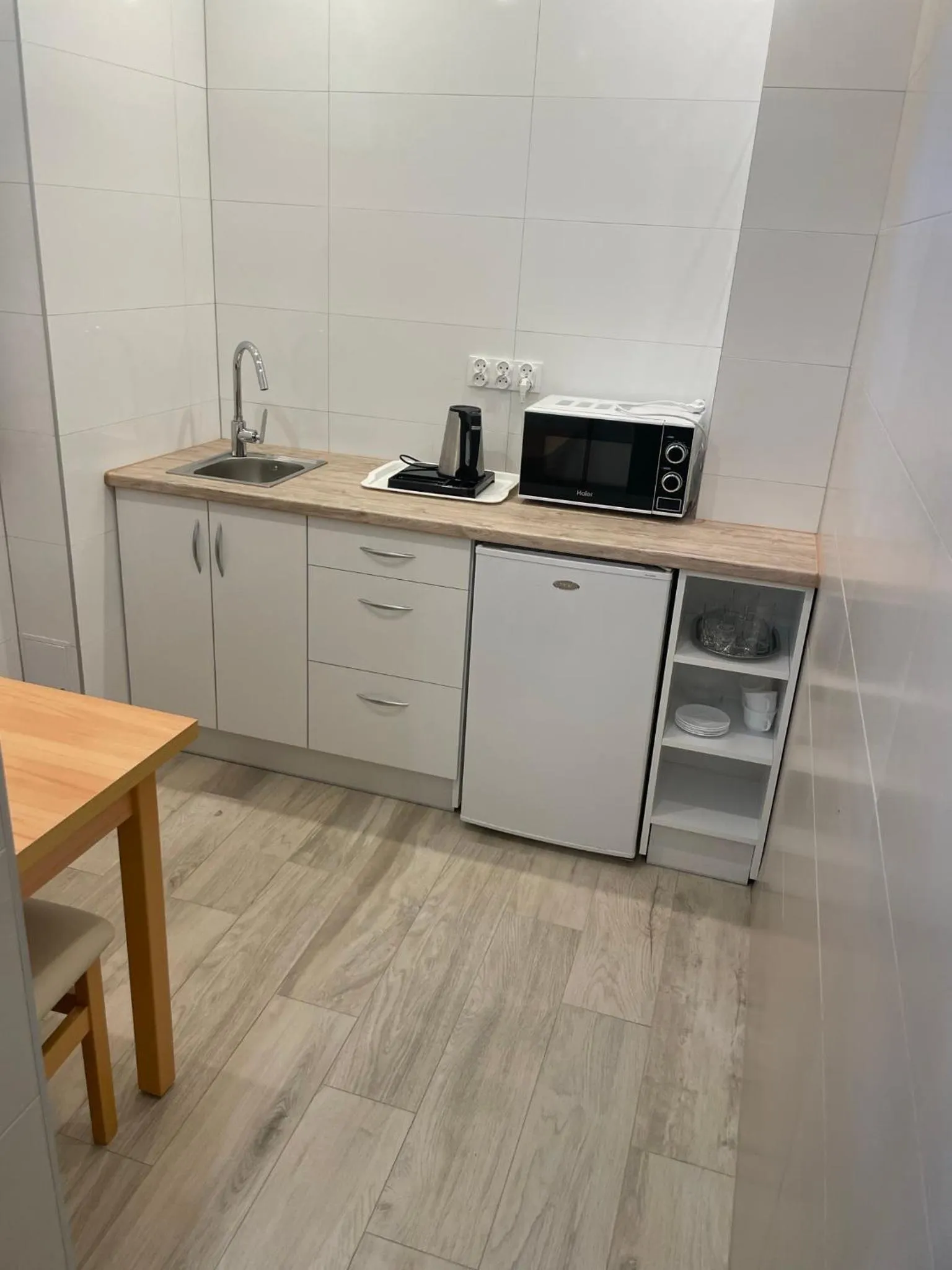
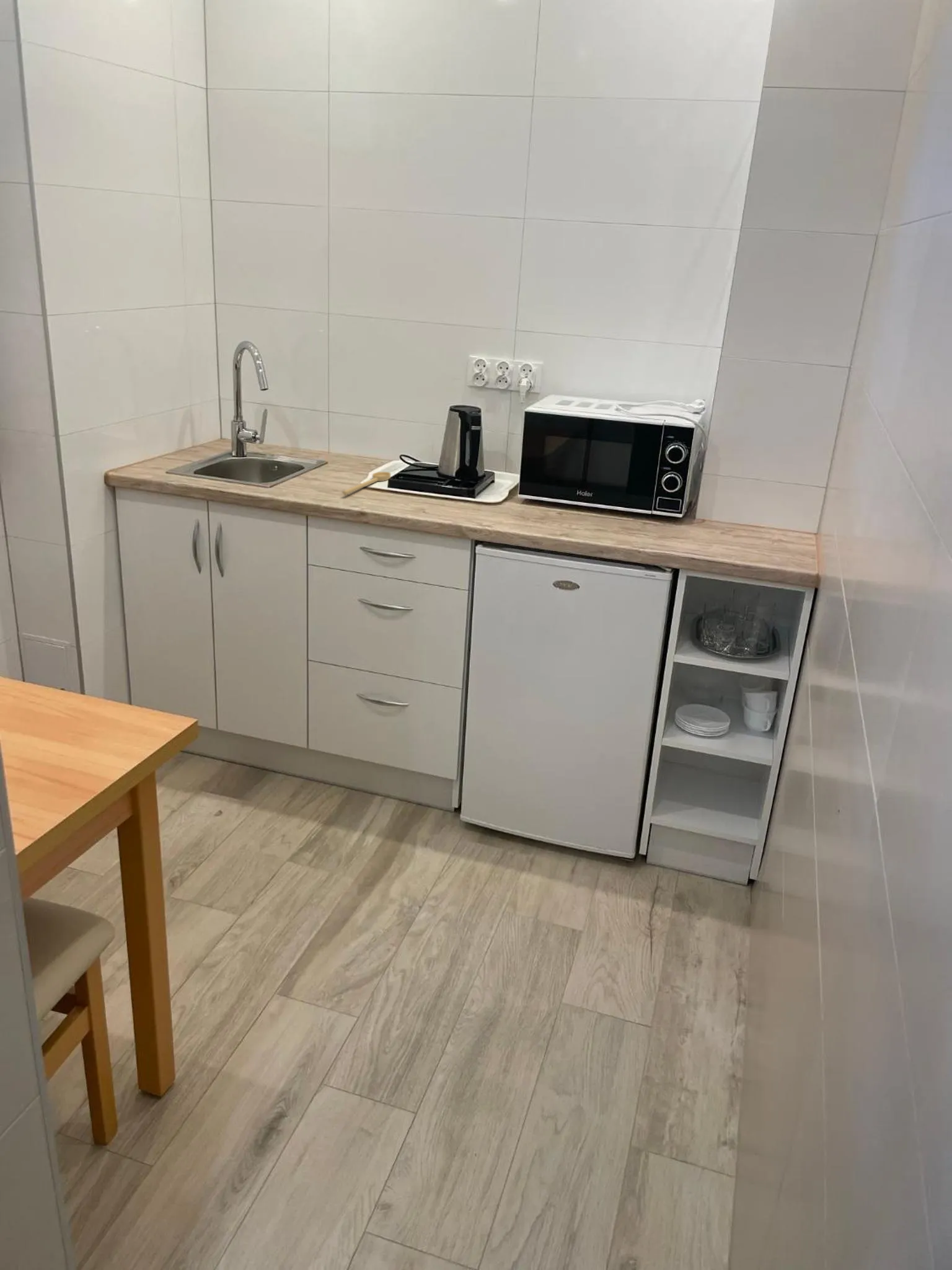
+ spoon (366, 482)
